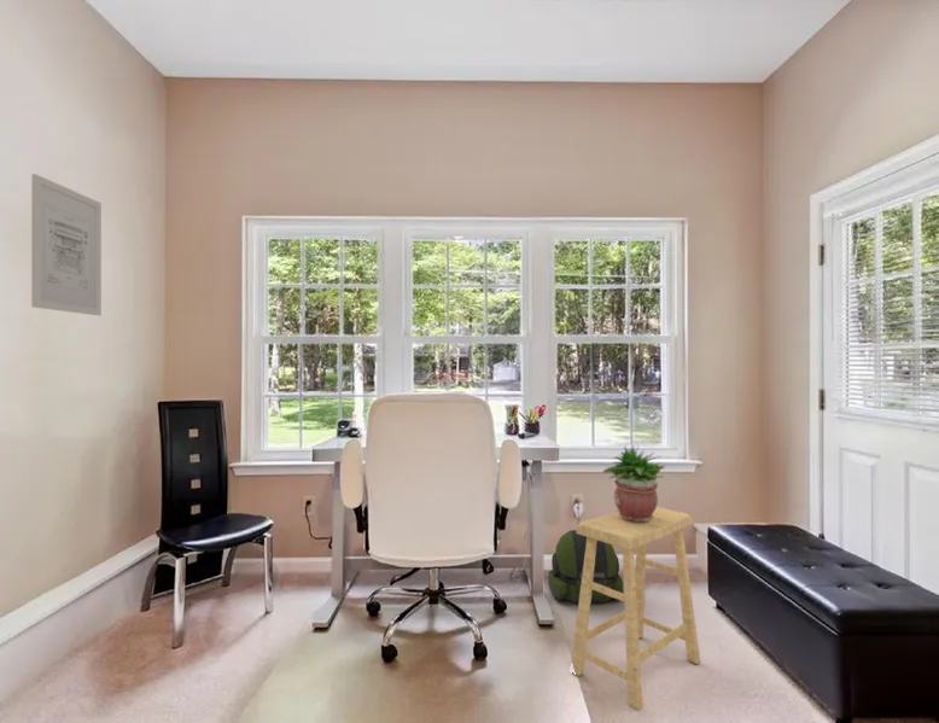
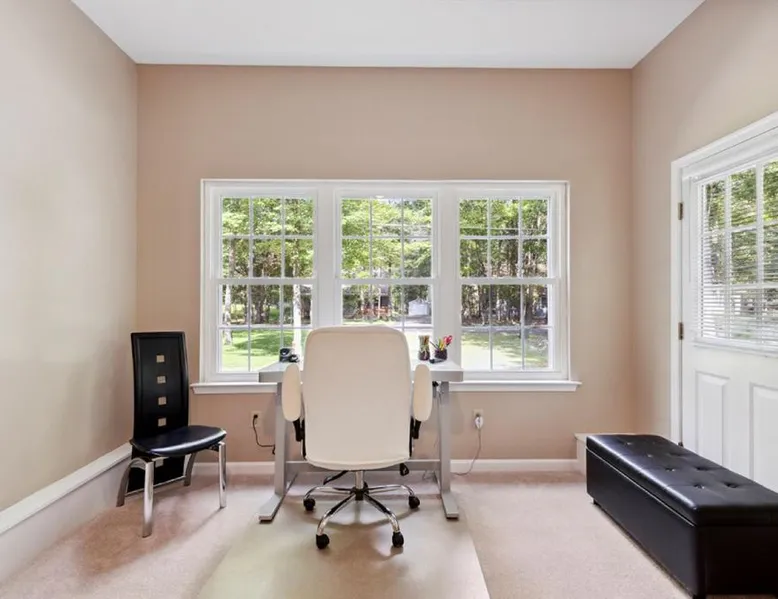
- stool (636, 593)
- potted plant (636, 480)
- backpack (582, 558)
- wall art (69, 250)
